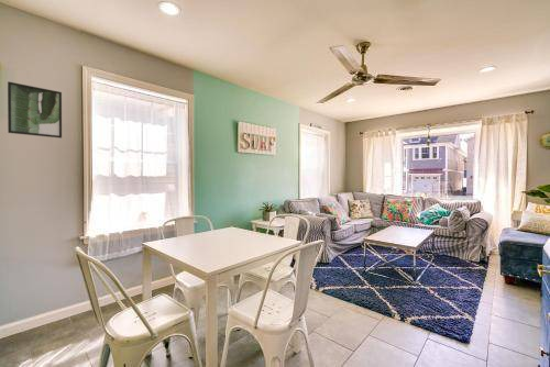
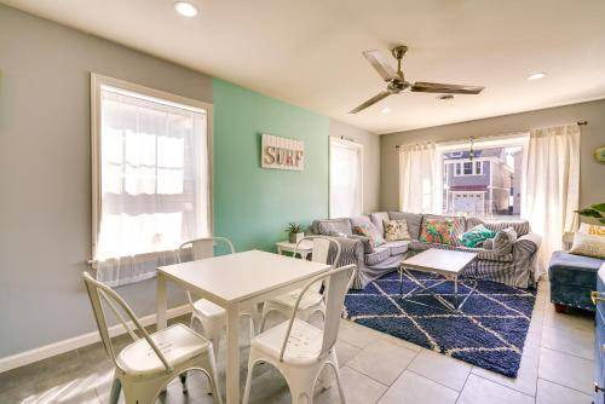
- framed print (35, 111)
